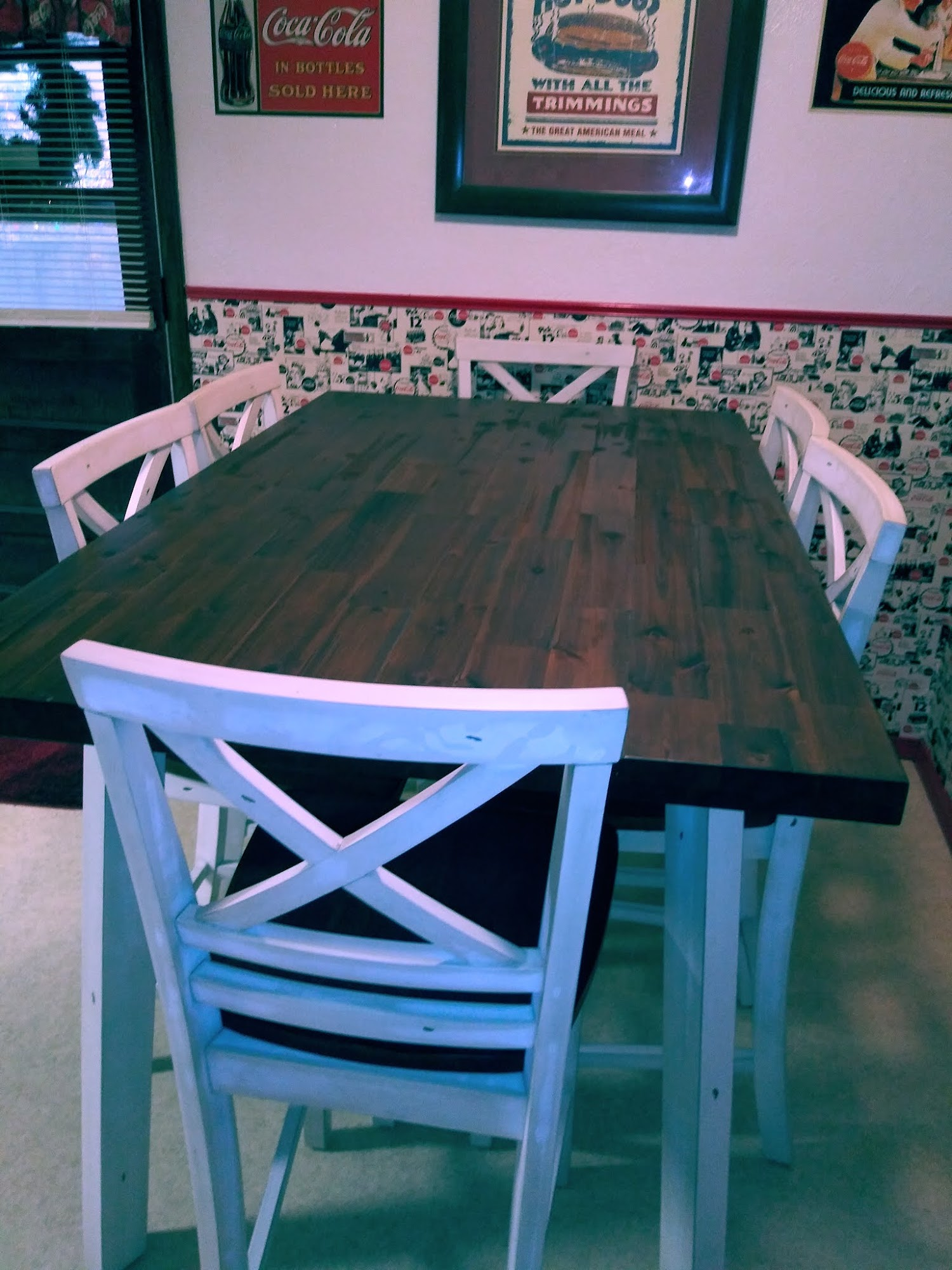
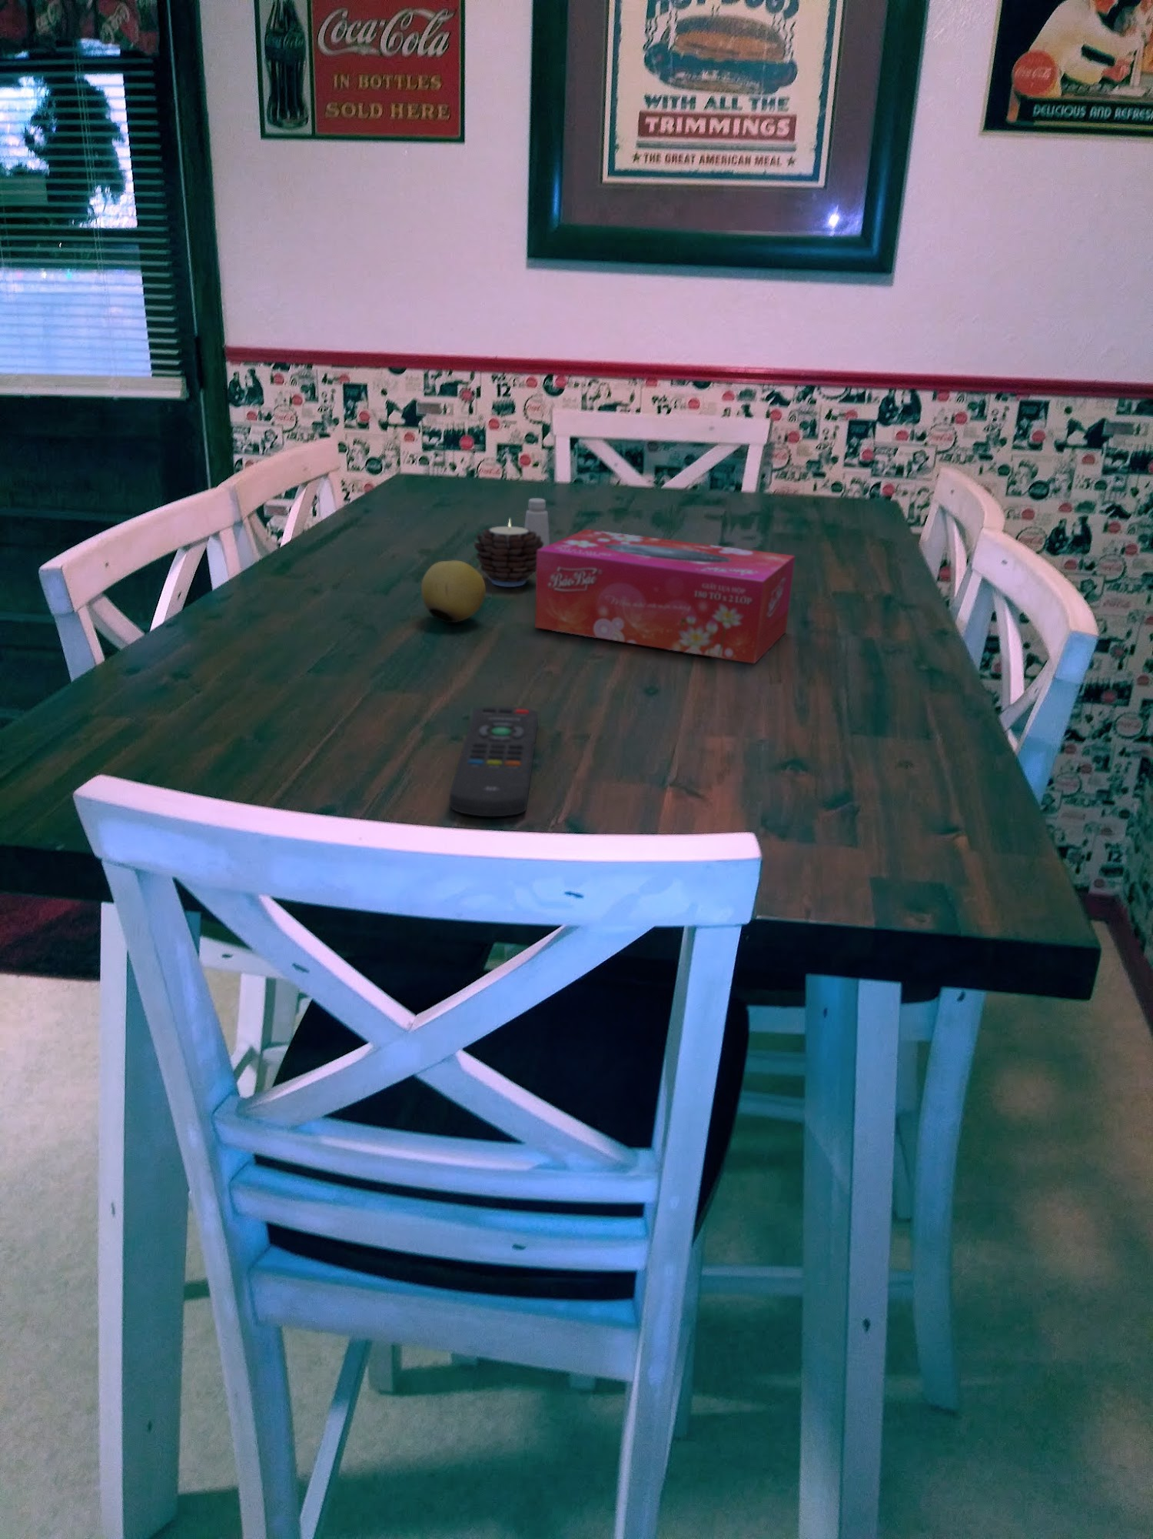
+ fruit (453, 591)
+ saltshaker (537, 524)
+ tissue box (664, 591)
+ remote control (498, 755)
+ candle (509, 550)
